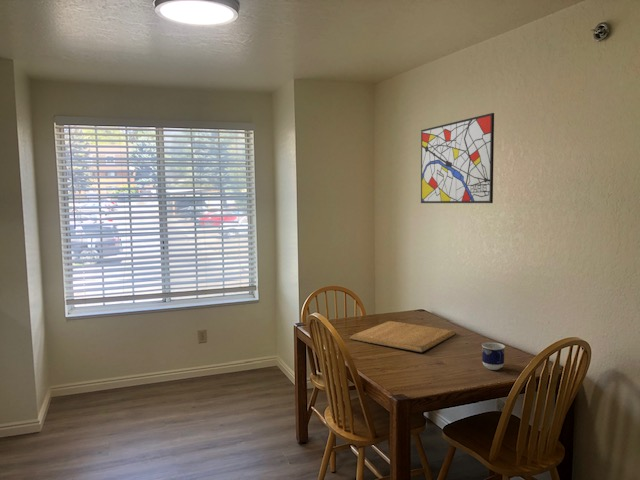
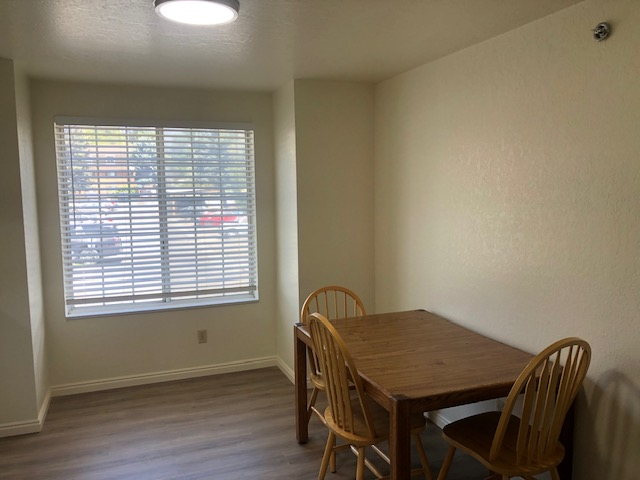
- cup (494, 357)
- wall art (453, 163)
- chopping board (403, 334)
